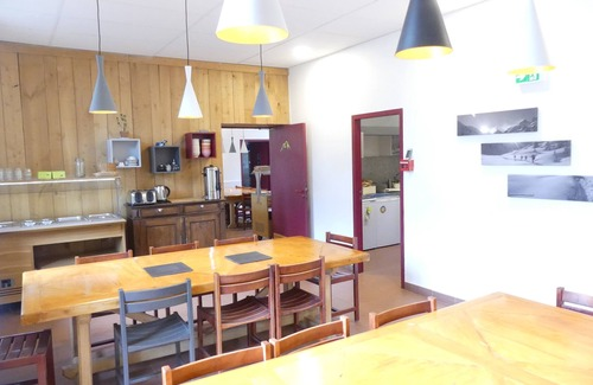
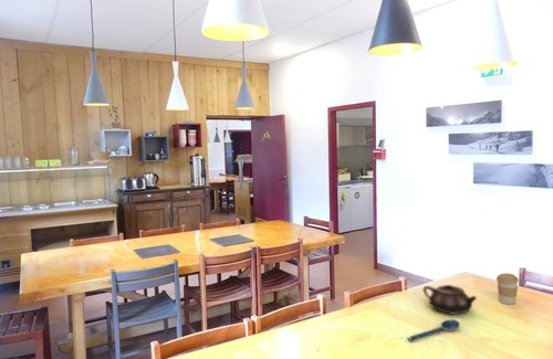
+ spoon (432, 329)
+ teapot (449, 296)
+ coffee cup (507, 288)
